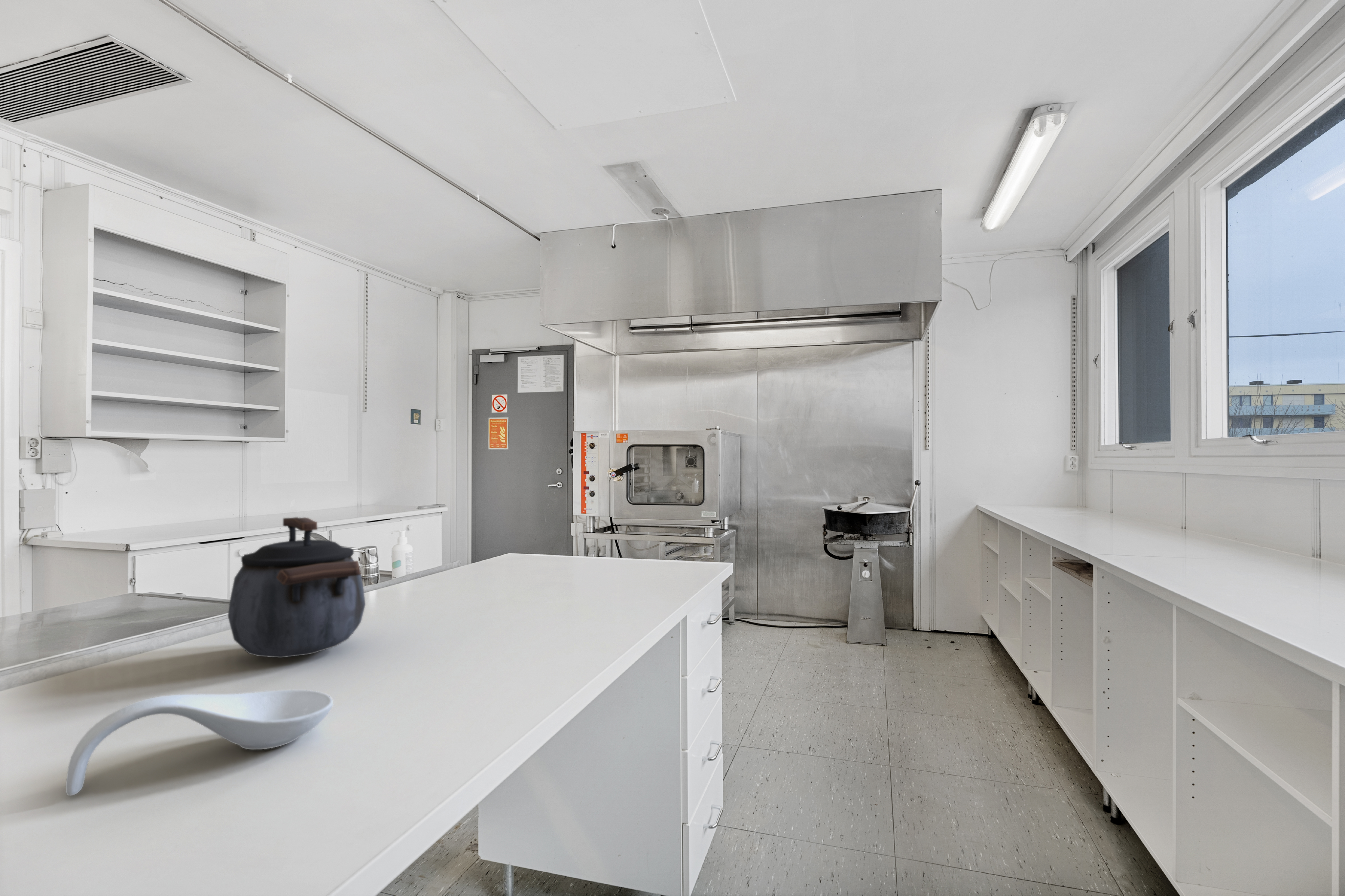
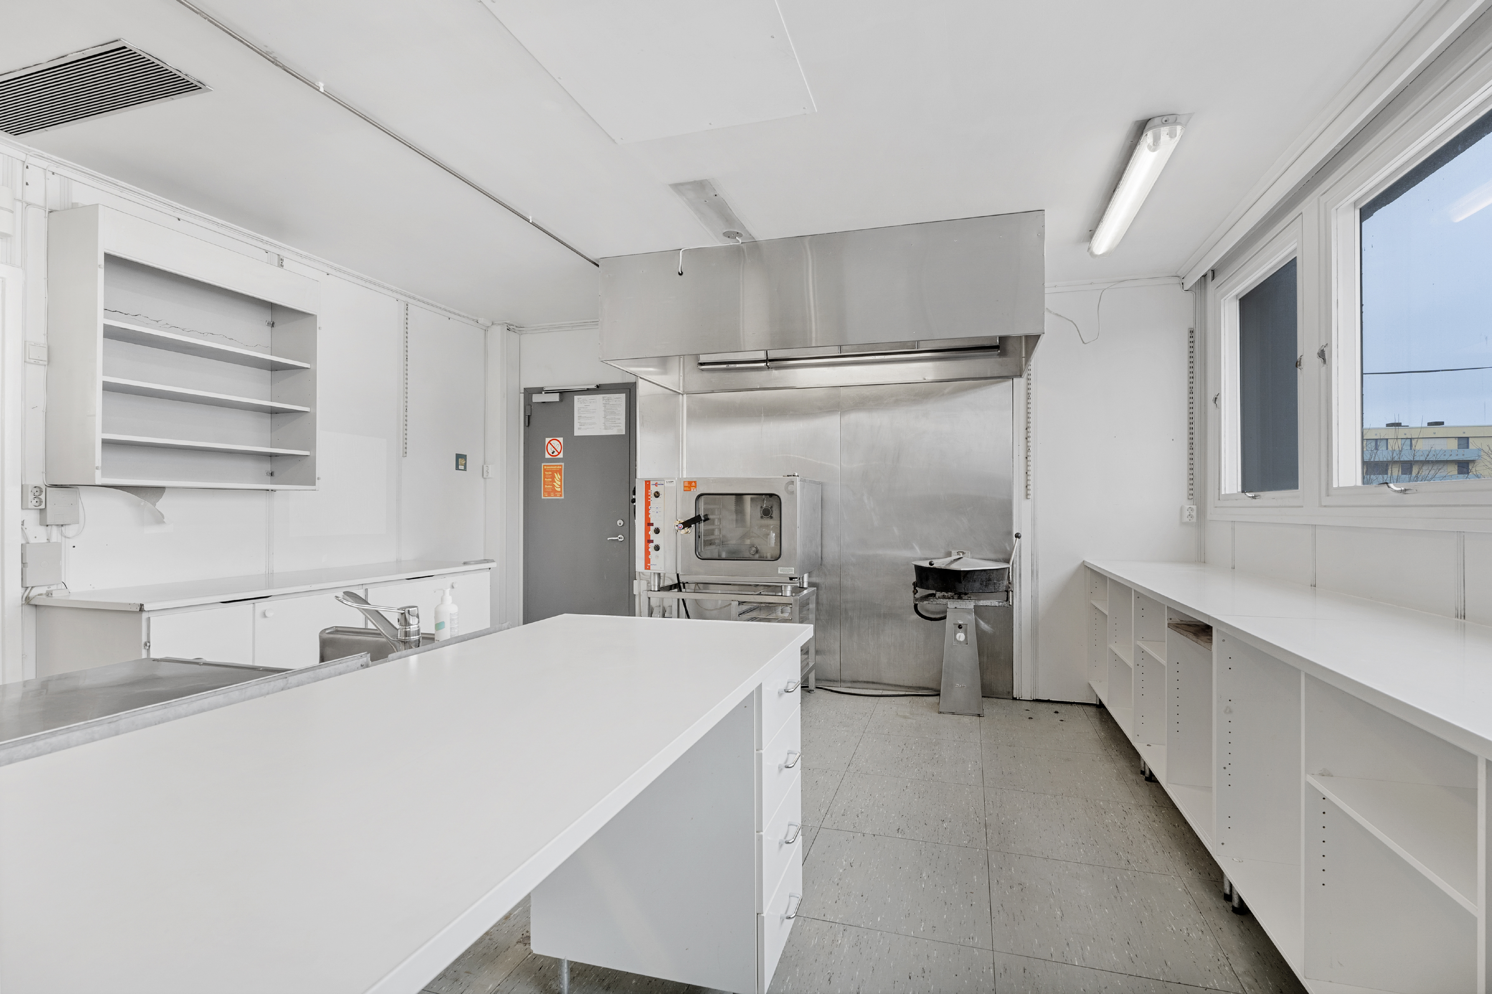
- spoon rest (214, 722)
- kettle (299, 585)
